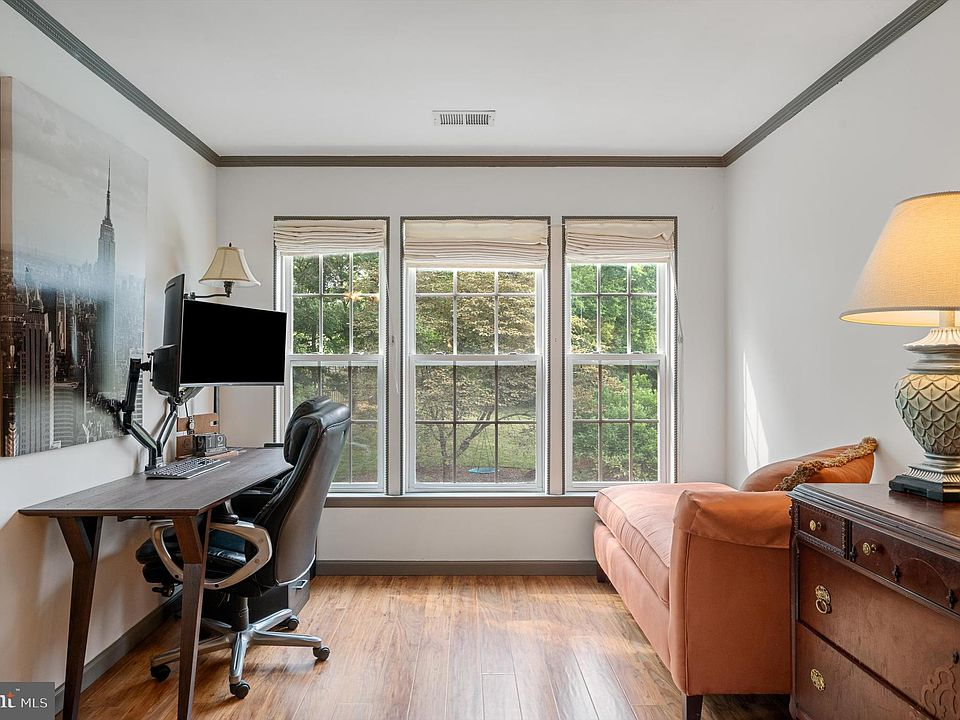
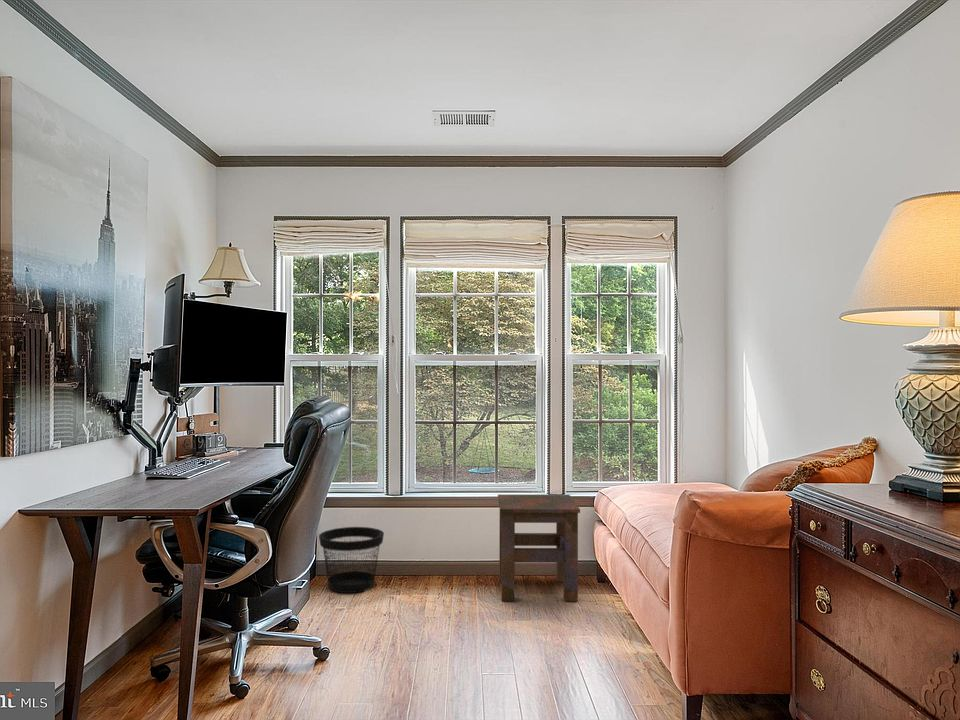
+ wastebasket (351, 559)
+ side table (536, 545)
